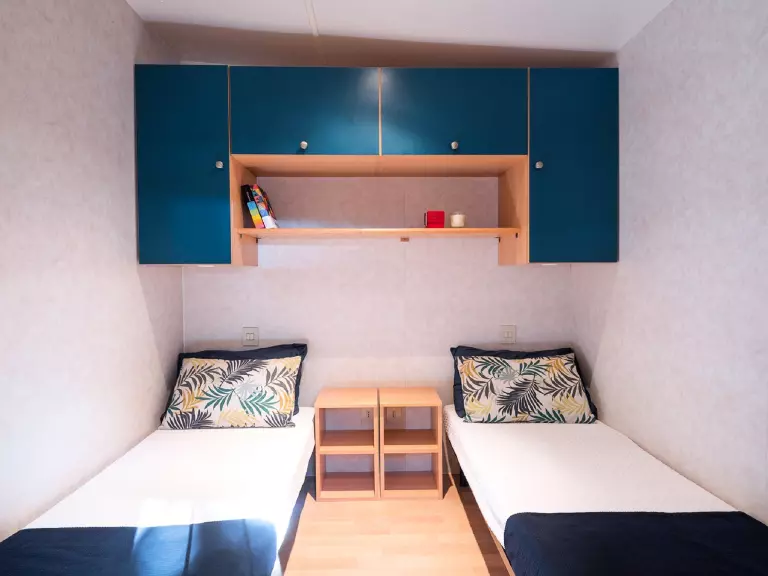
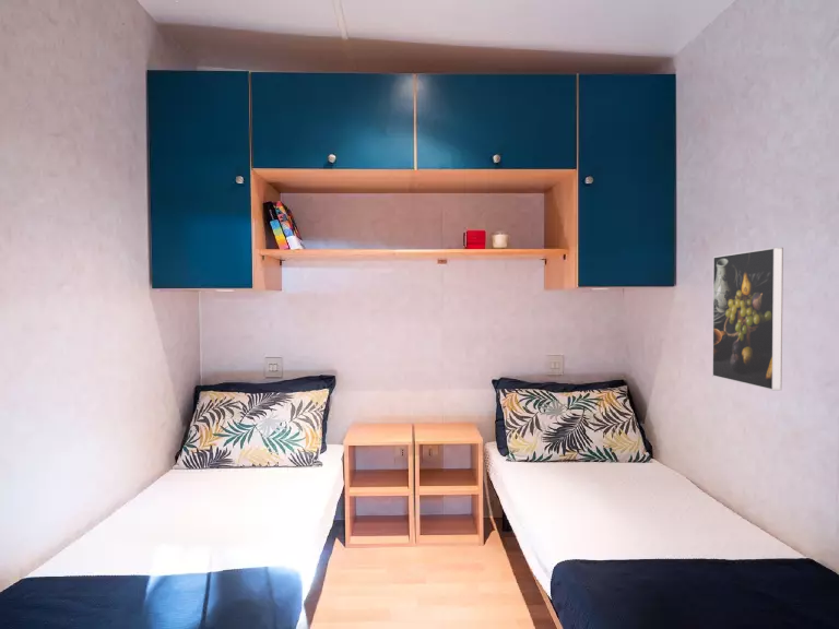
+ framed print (744, 318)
